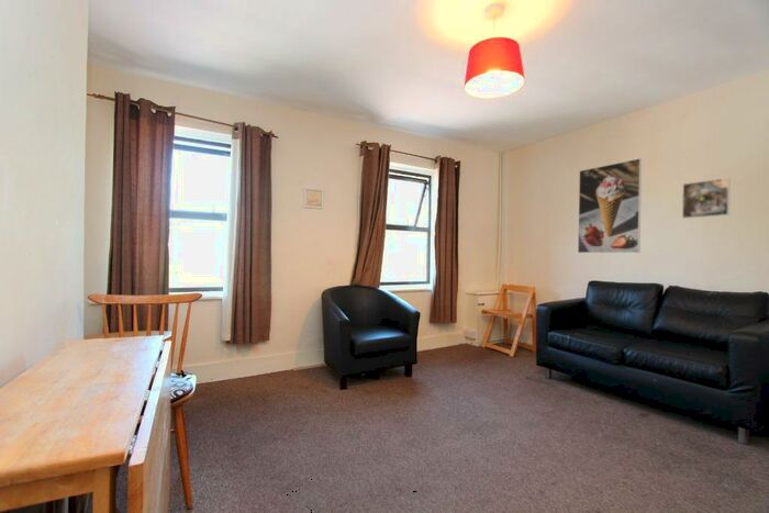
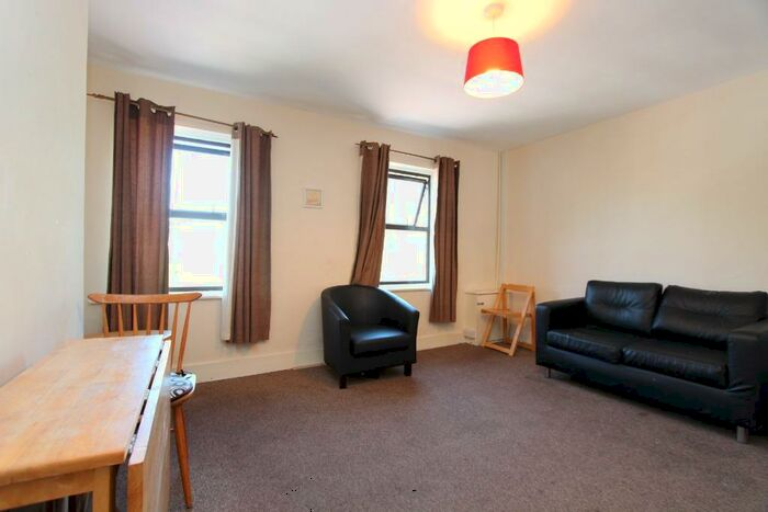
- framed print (704, 199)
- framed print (608, 209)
